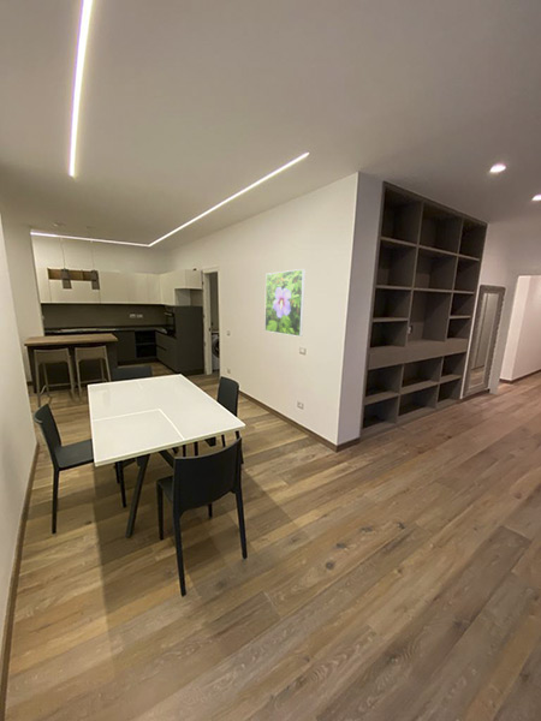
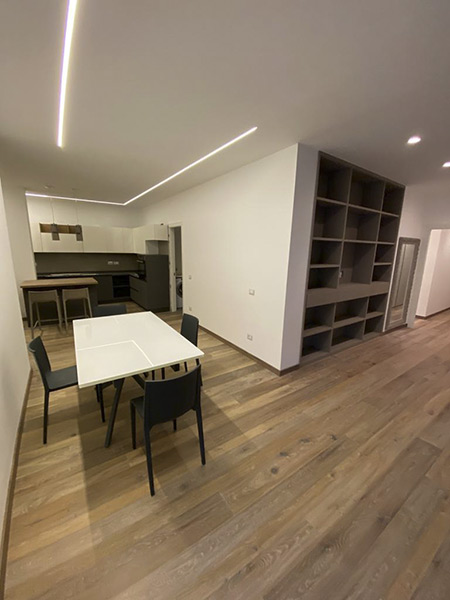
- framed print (283, 303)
